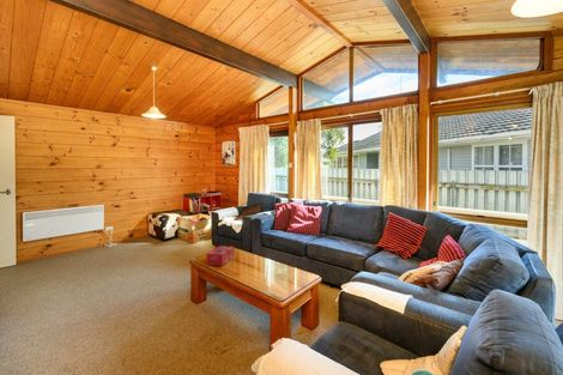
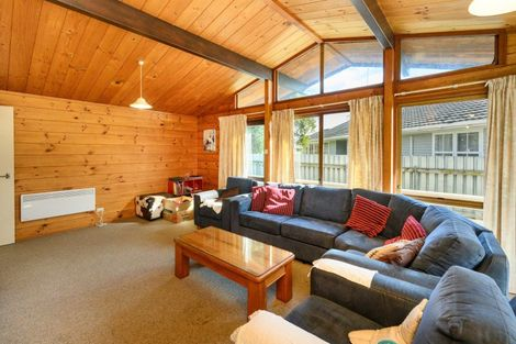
- tissue box (220, 255)
